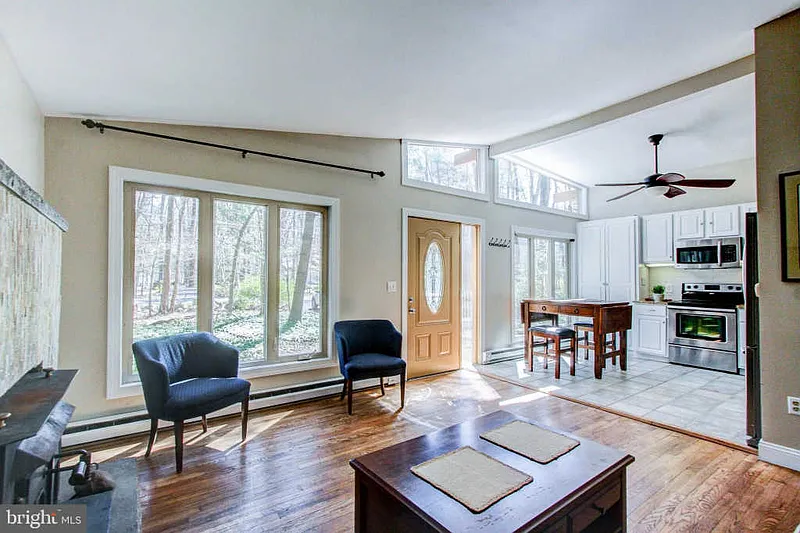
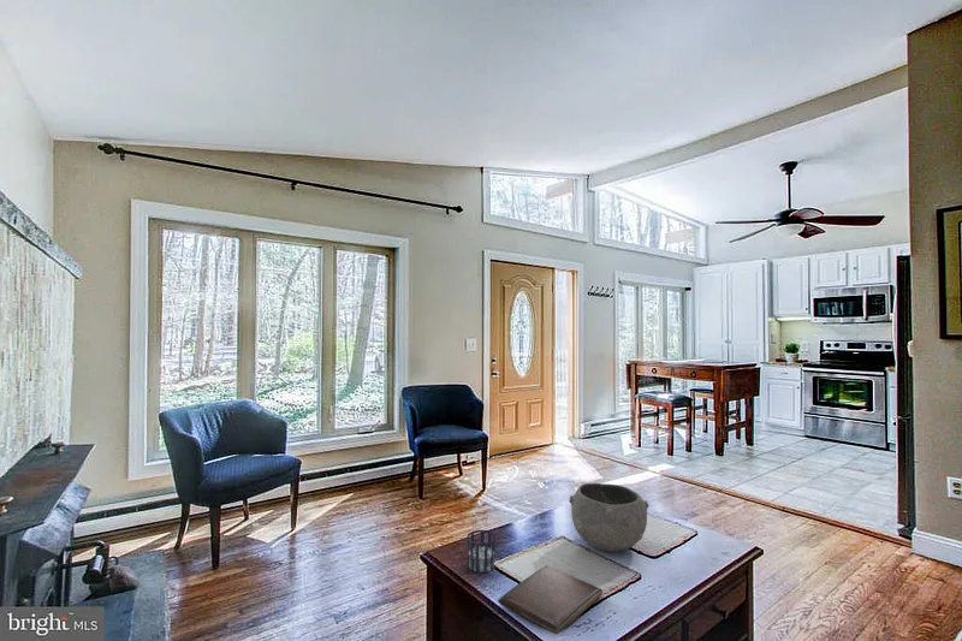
+ book (551, 595)
+ cup (481, 551)
+ bowl (608, 517)
